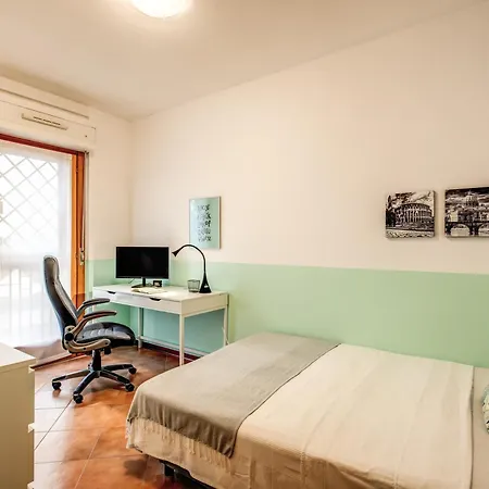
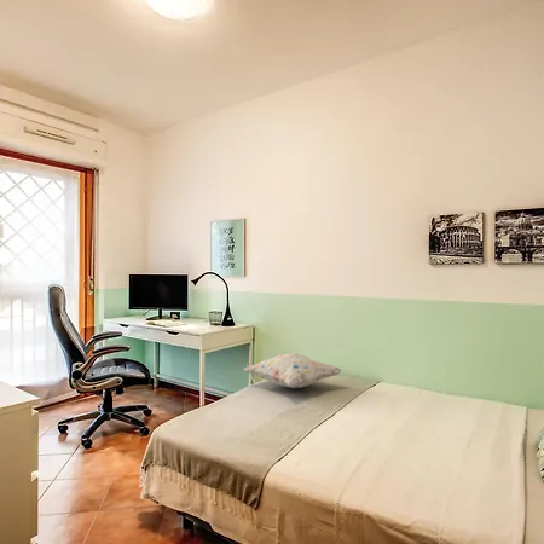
+ decorative pillow (291, 370)
